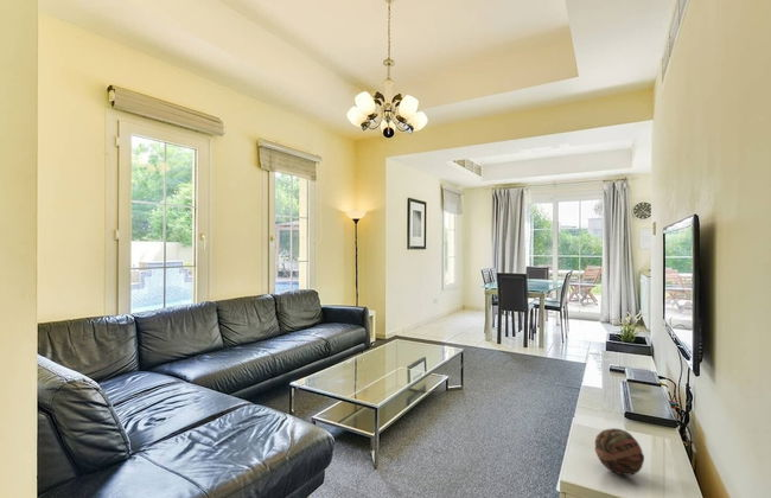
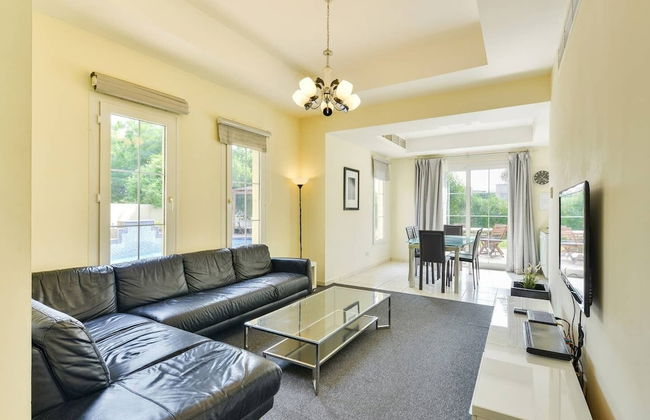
- decorative ball (618, 451)
